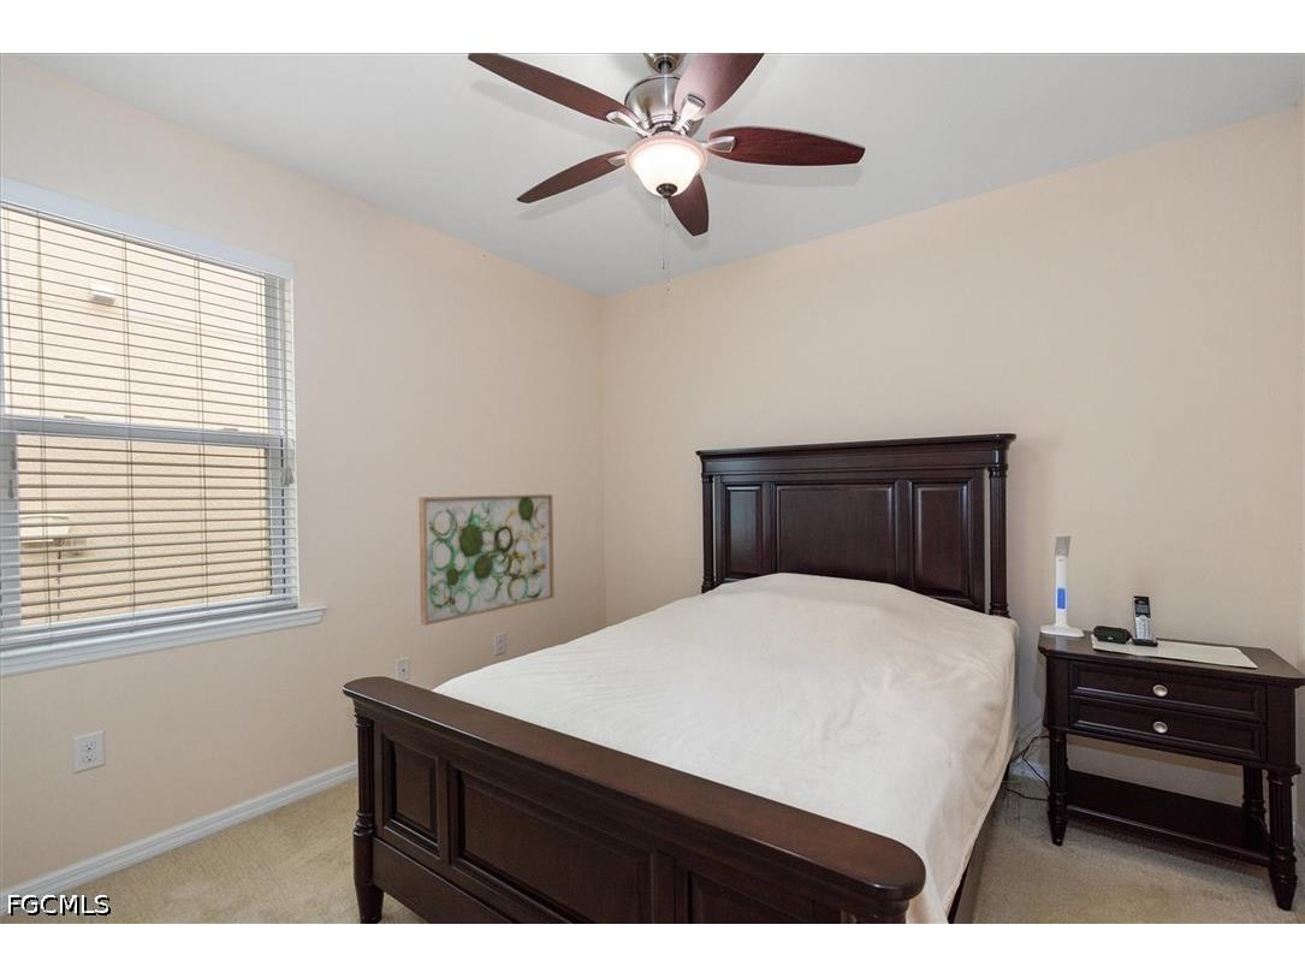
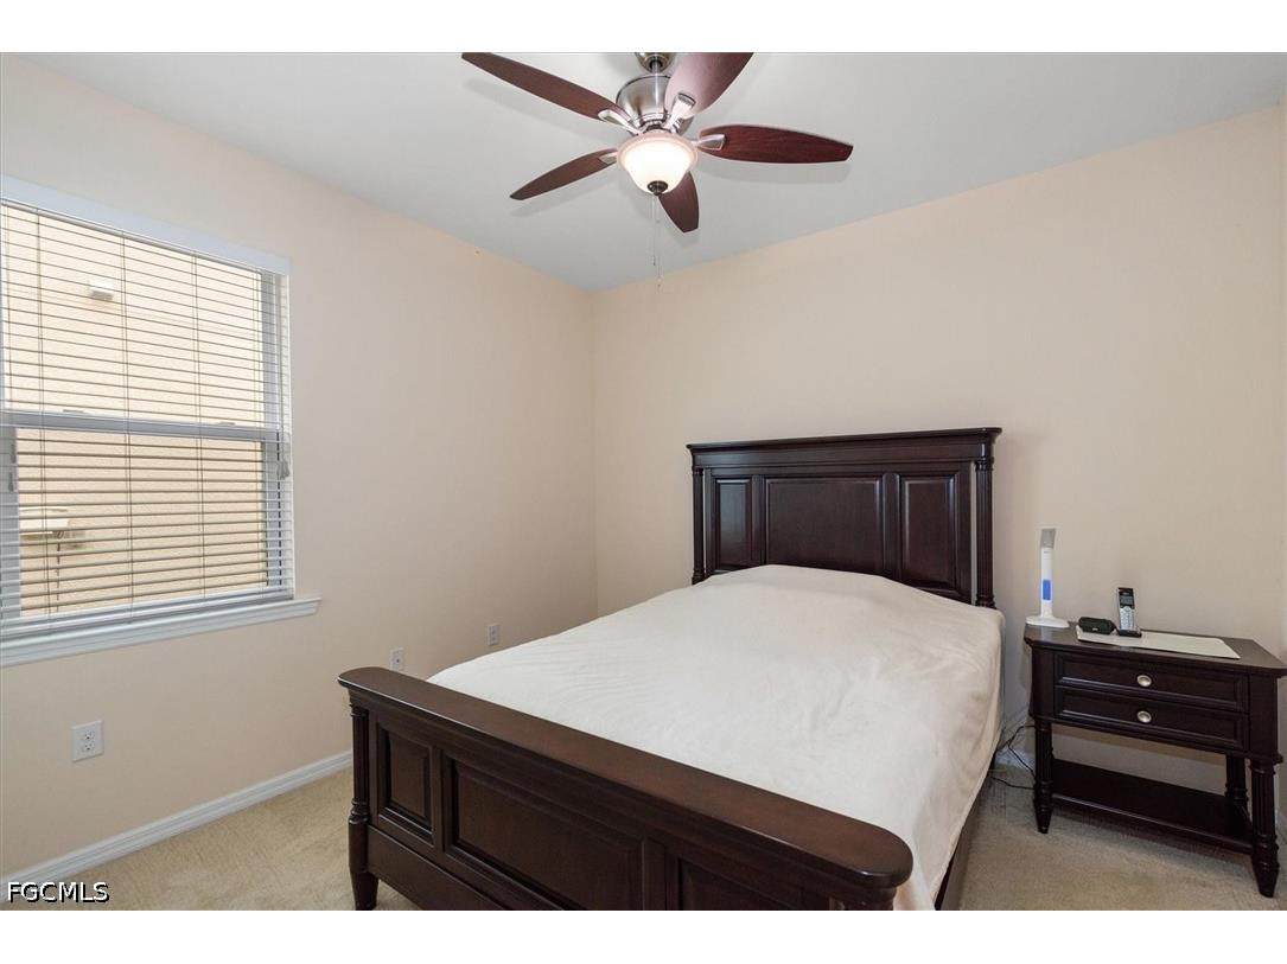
- wall art (494, 552)
